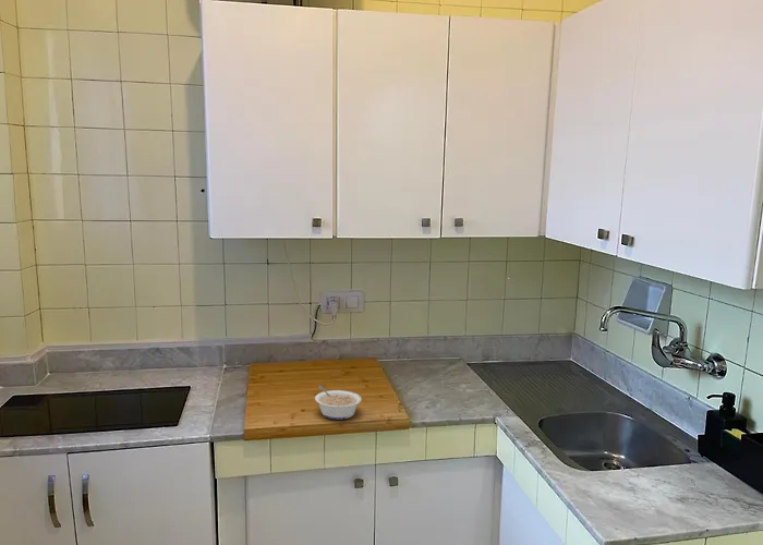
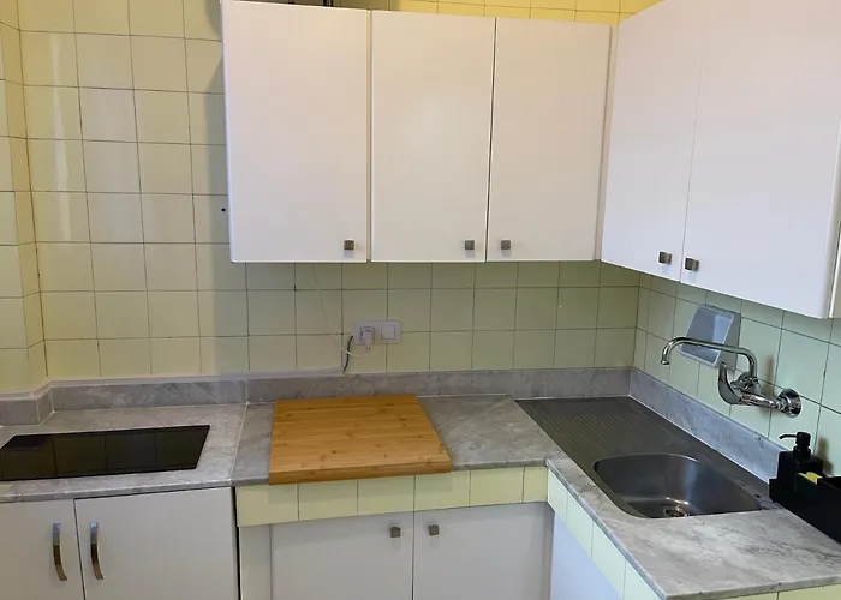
- legume (336, 403)
